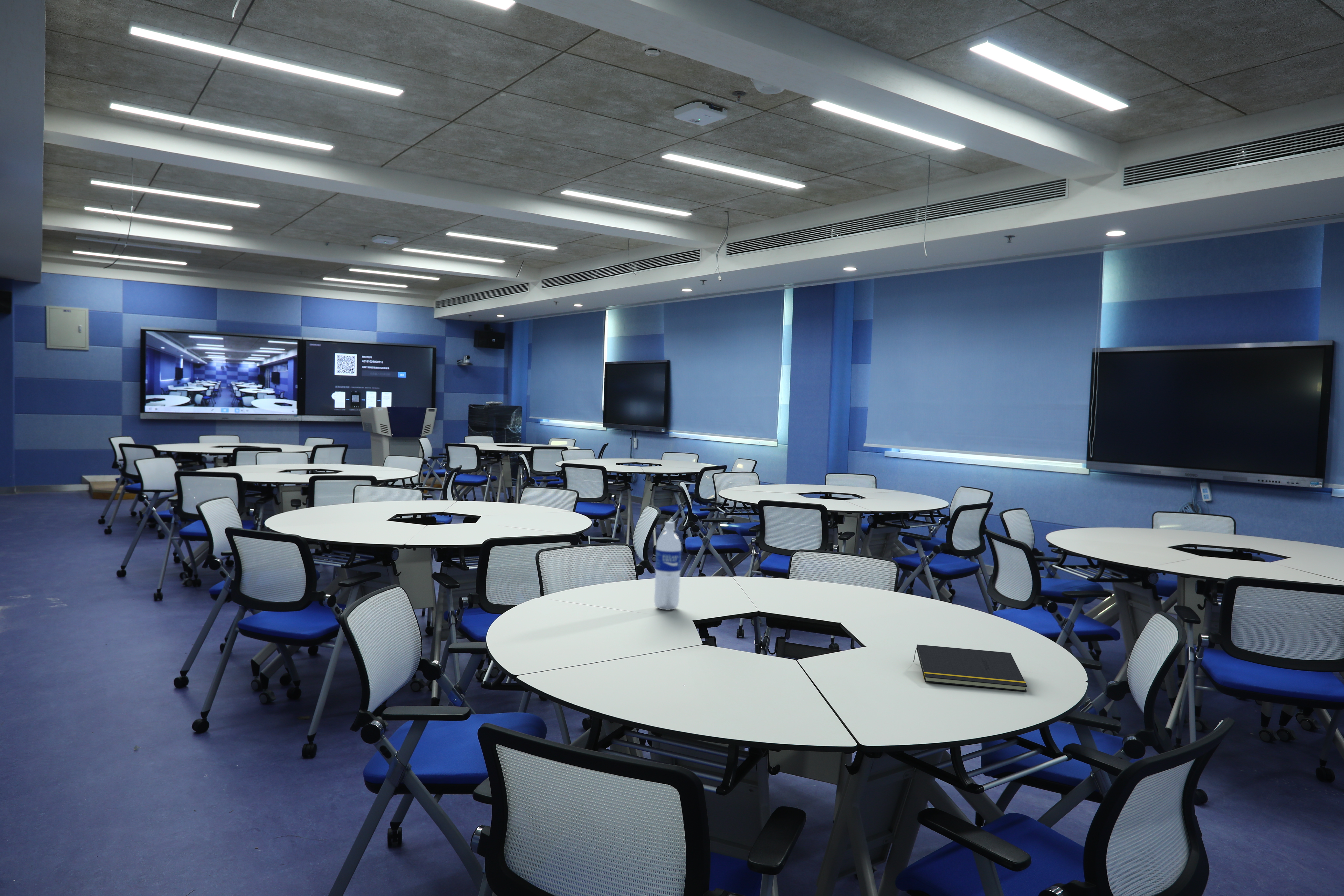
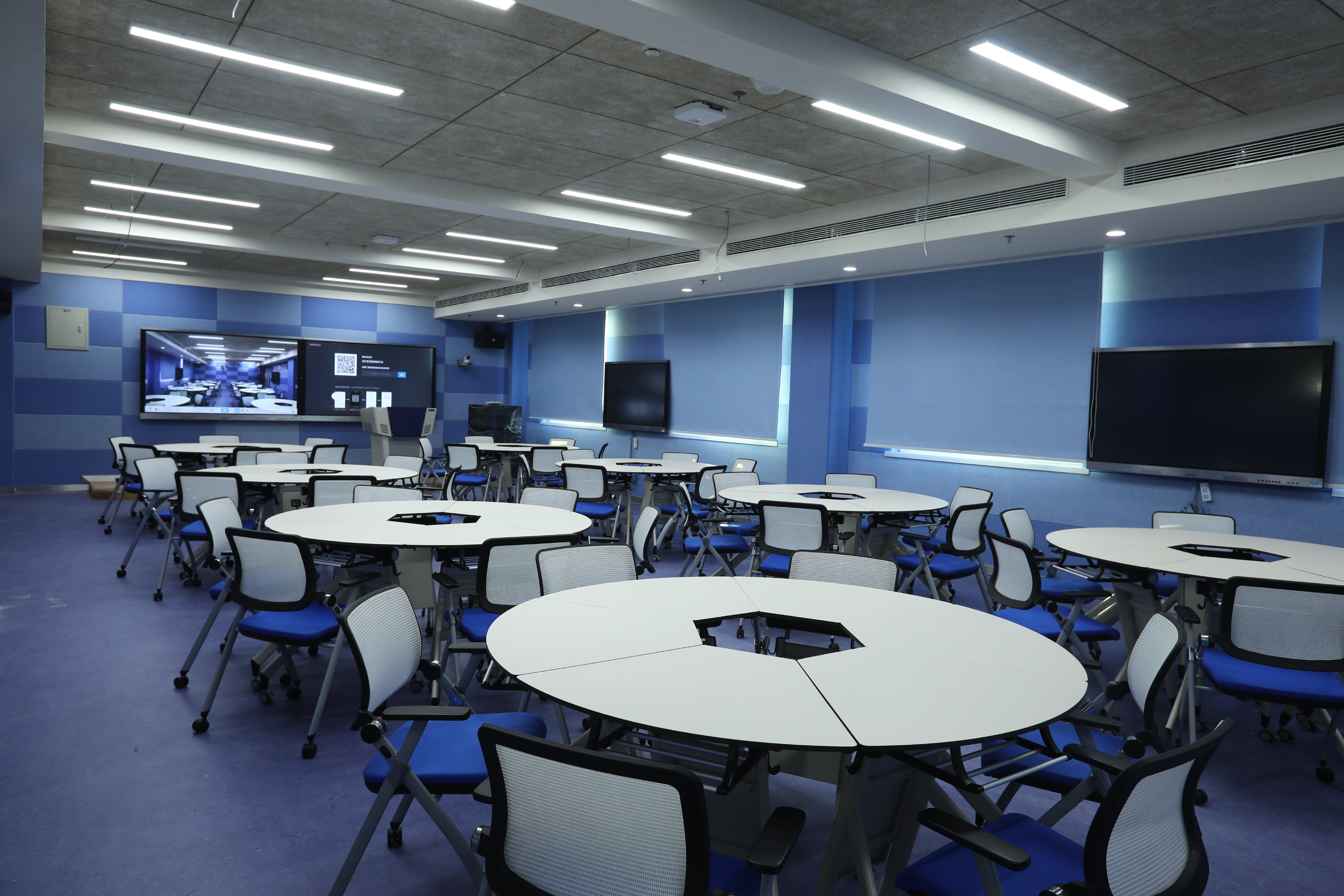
- water bottle (668, 565)
- notepad (969, 667)
